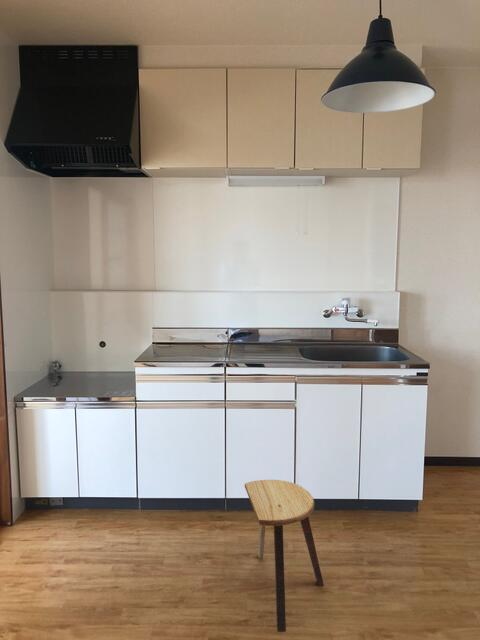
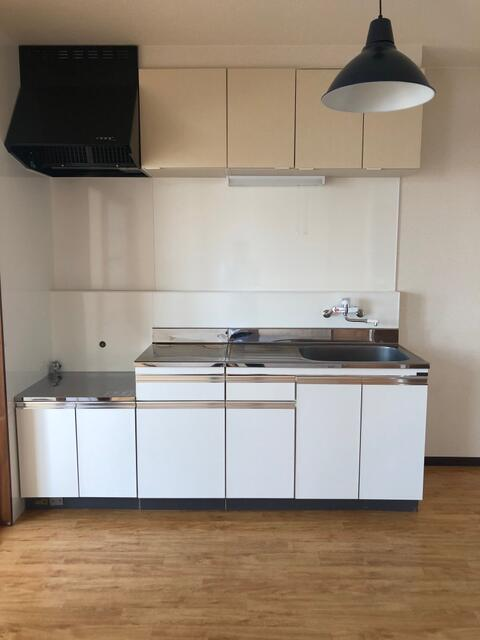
- stool (282, 544)
